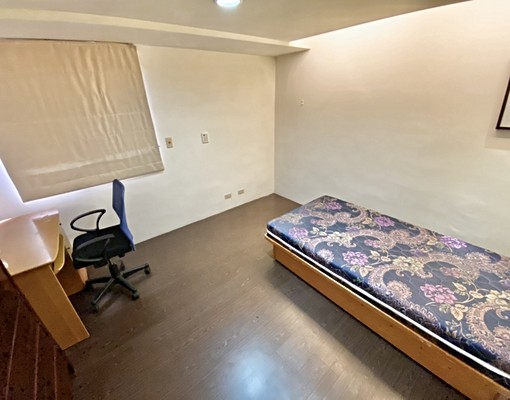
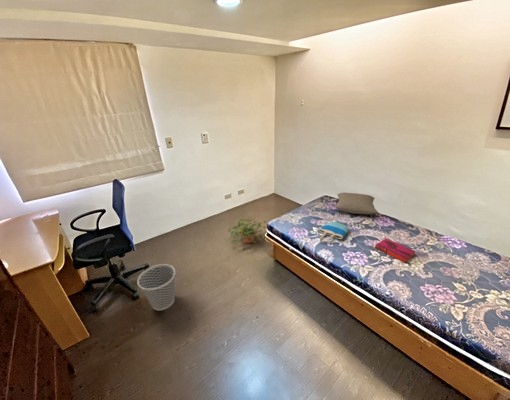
+ tote bag (330, 231)
+ pillow (355, 202)
+ wastebasket (160, 288)
+ hardback book (394, 249)
+ potted plant (246, 233)
